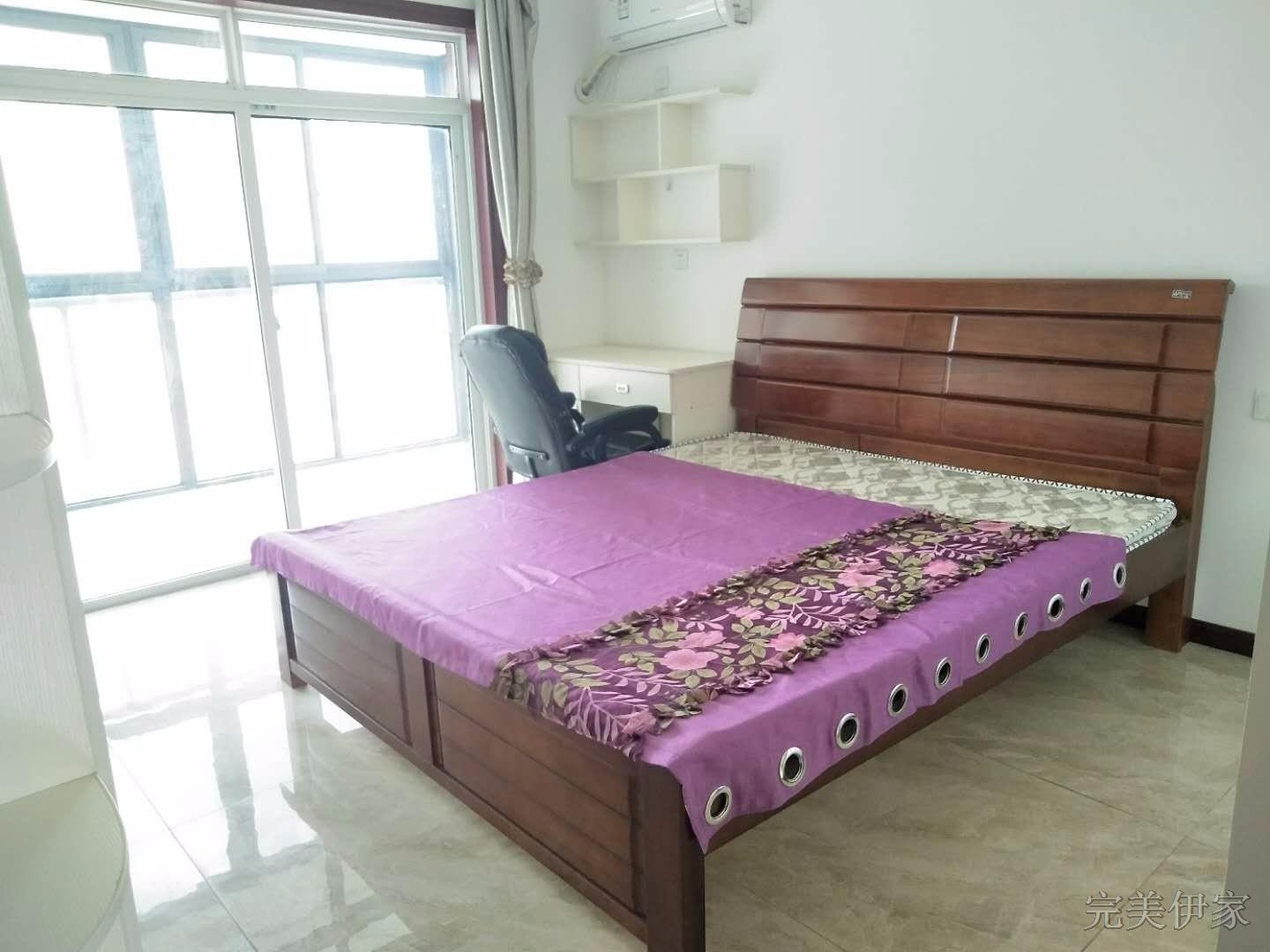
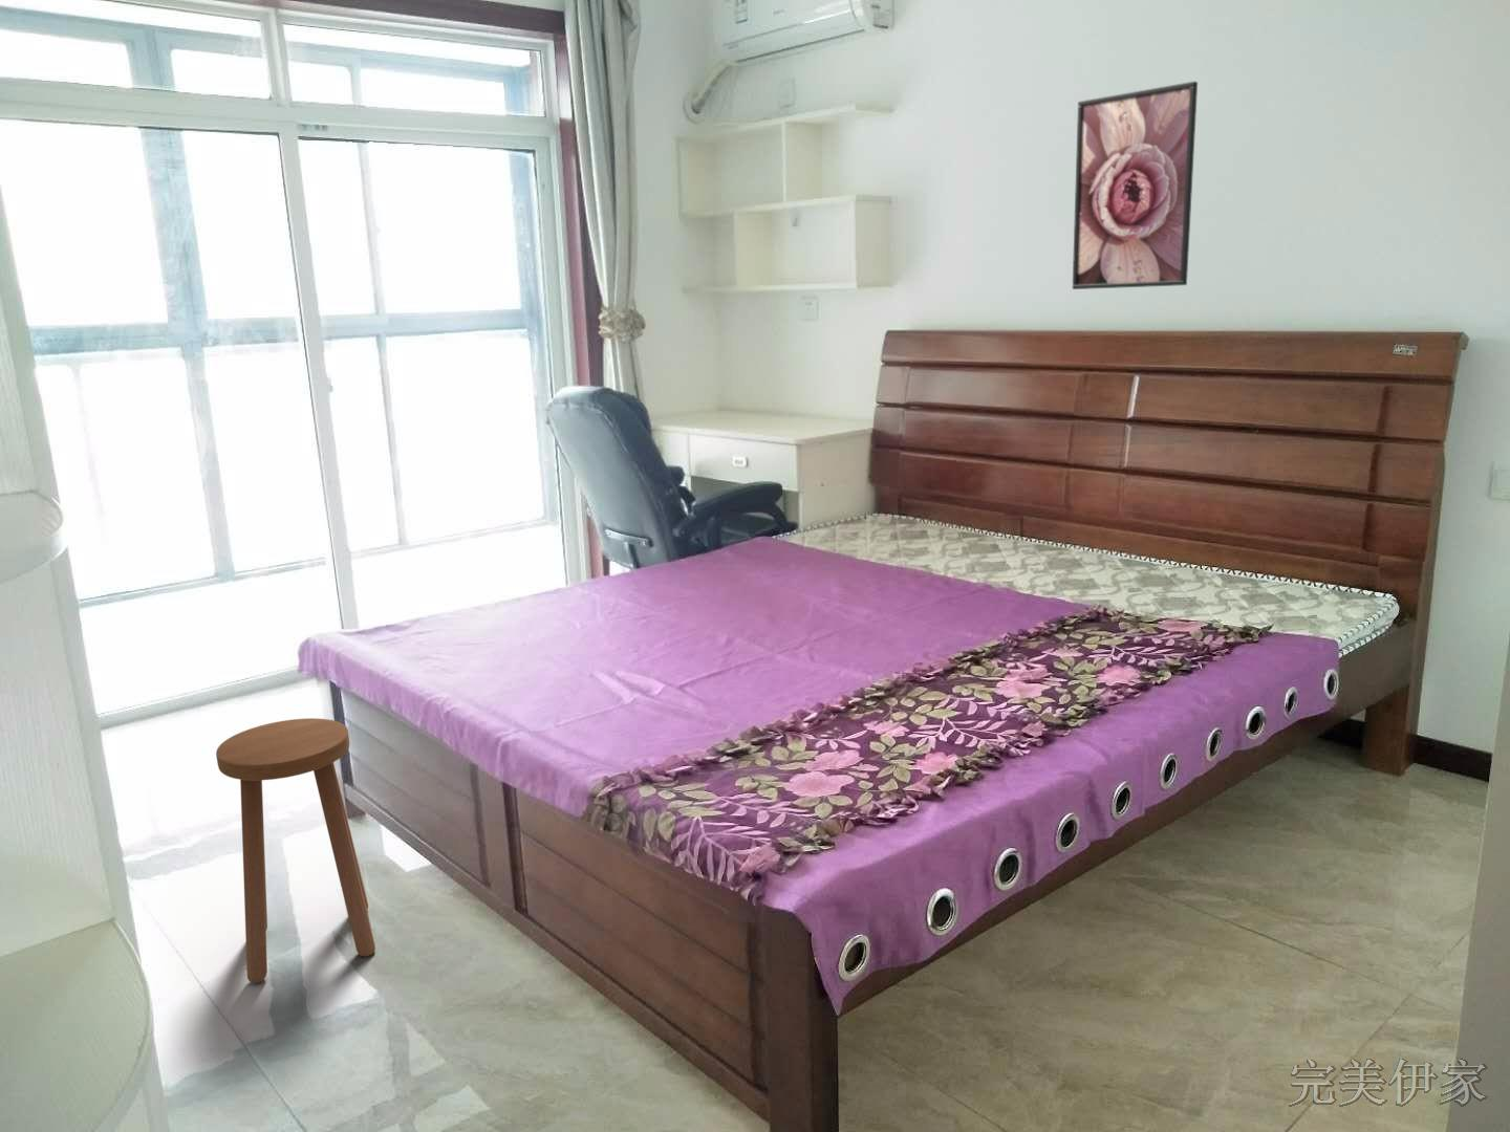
+ stool (329, 837)
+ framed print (1131, 190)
